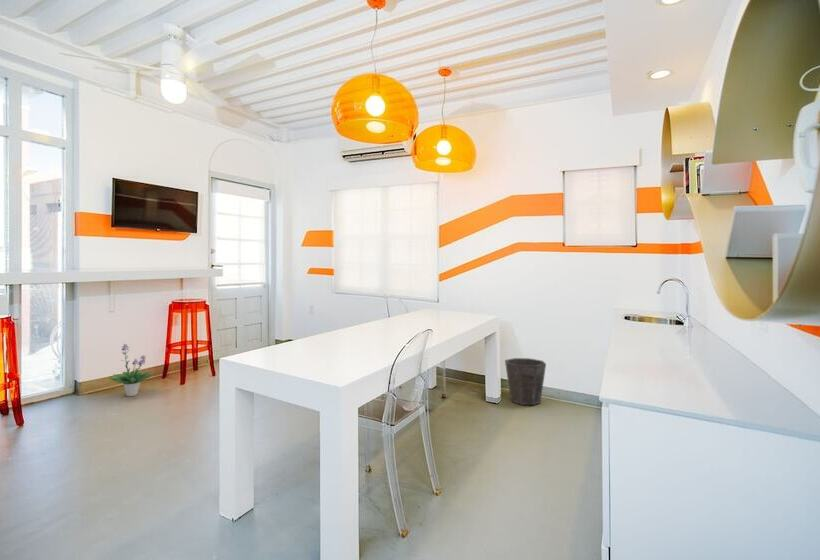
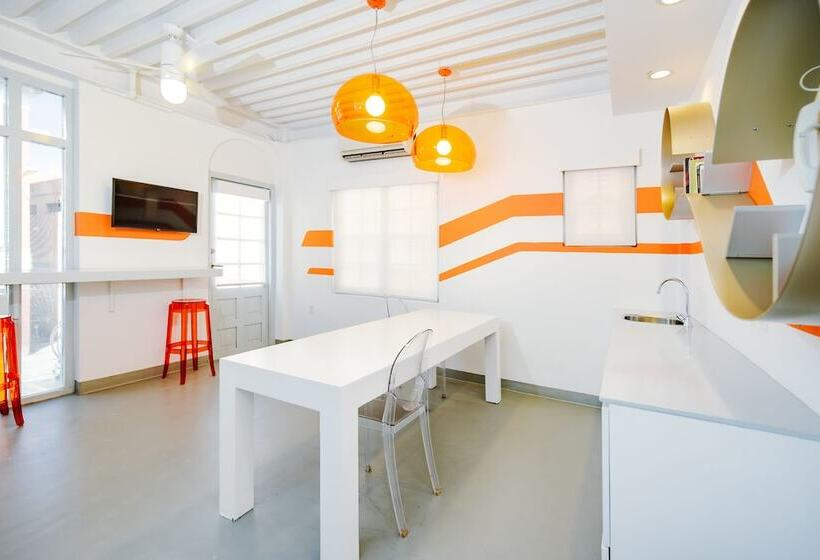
- waste bin (525, 381)
- potted plant (129, 369)
